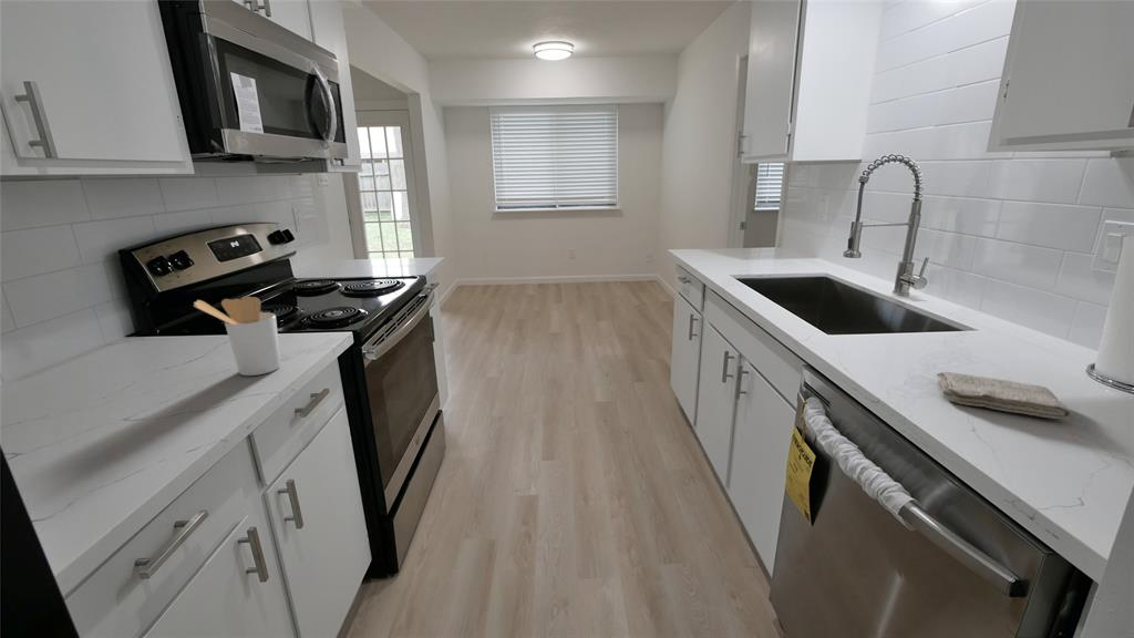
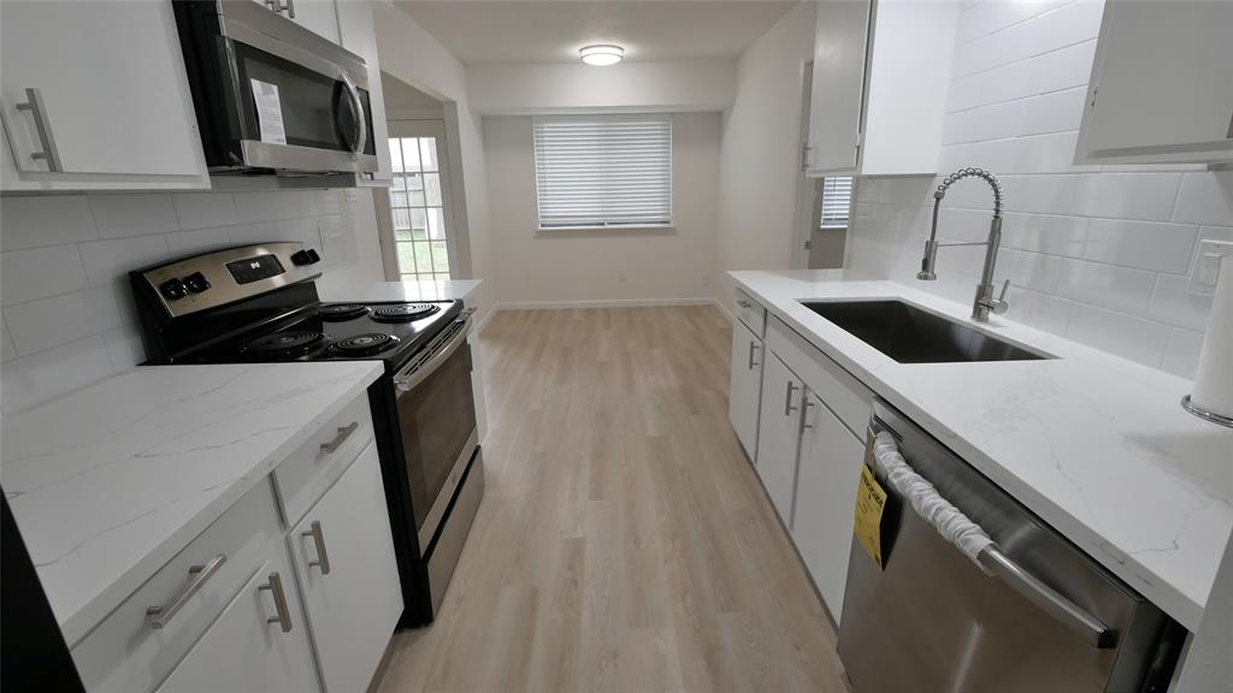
- utensil holder (239, 333)
- washcloth (997, 392)
